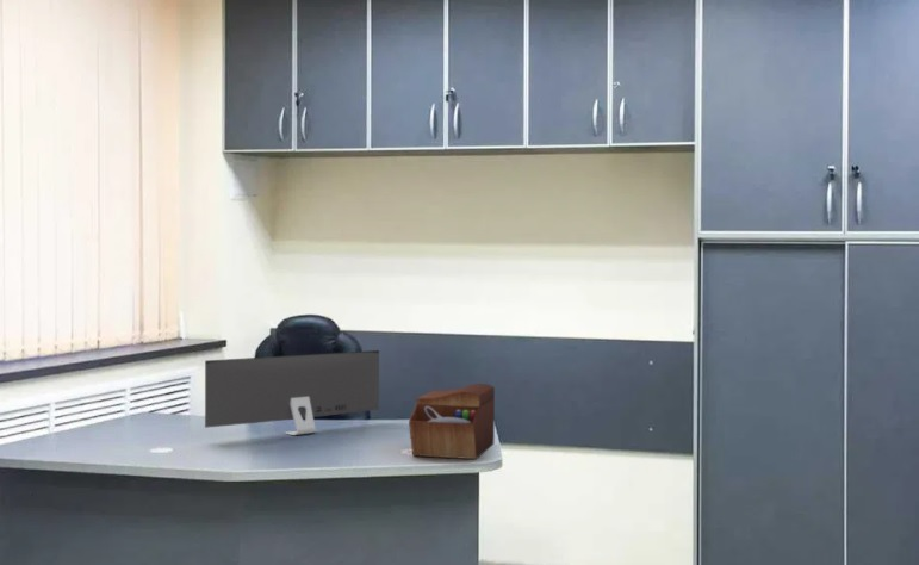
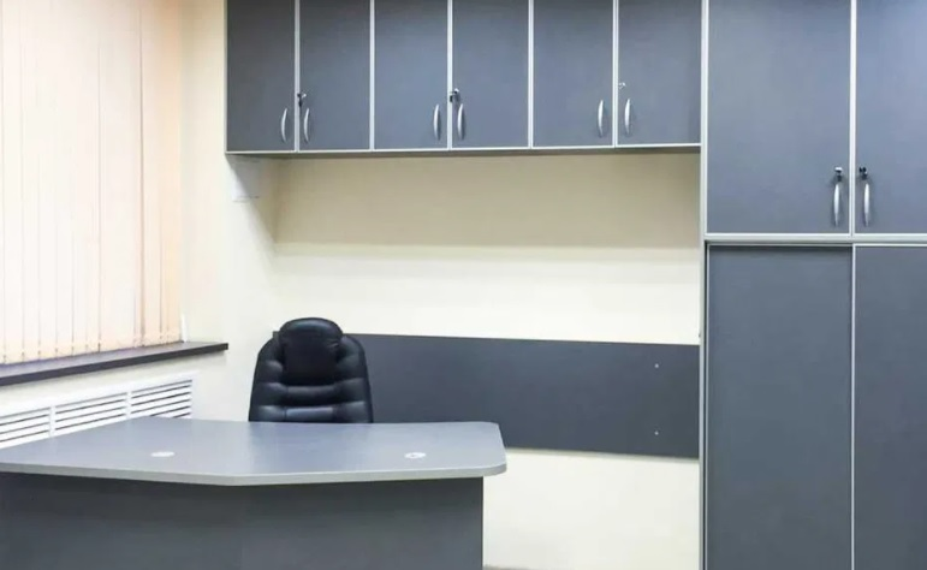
- monitor (300, 393)
- sewing box (451, 420)
